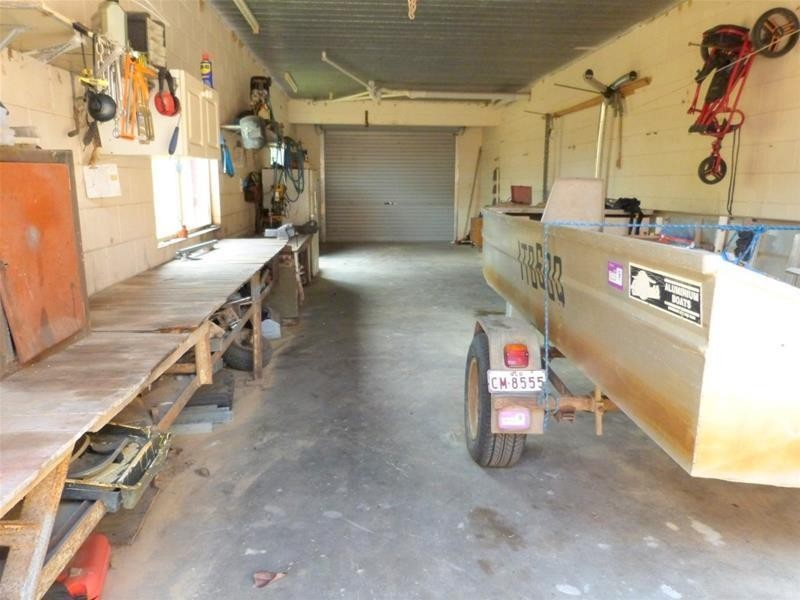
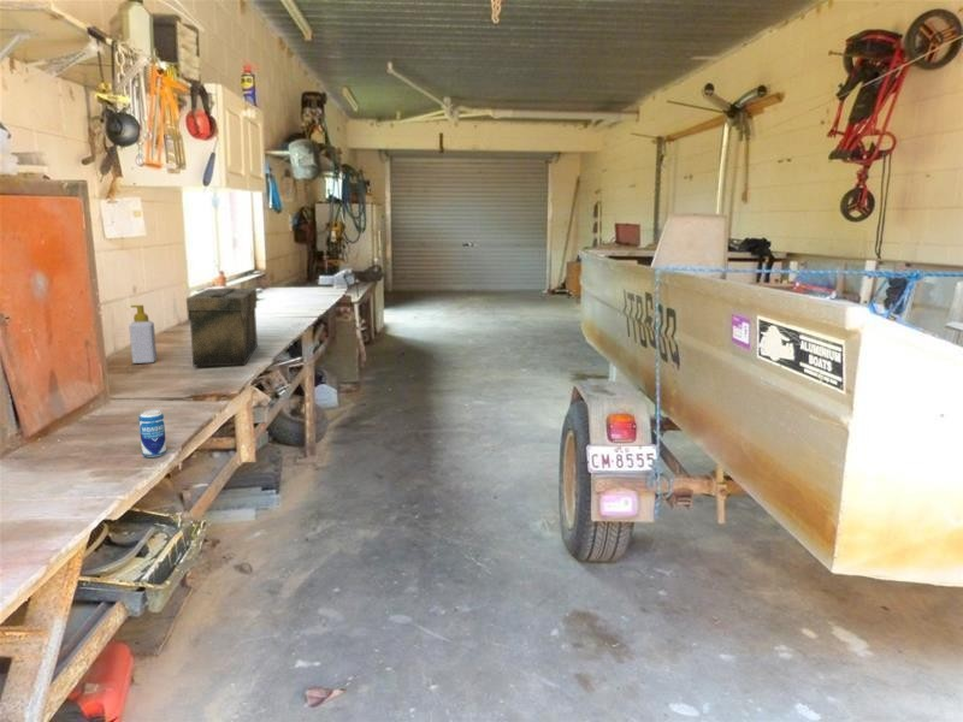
+ ammunition box (225, 324)
+ beverage can (152, 433)
+ soap bottle (142, 333)
